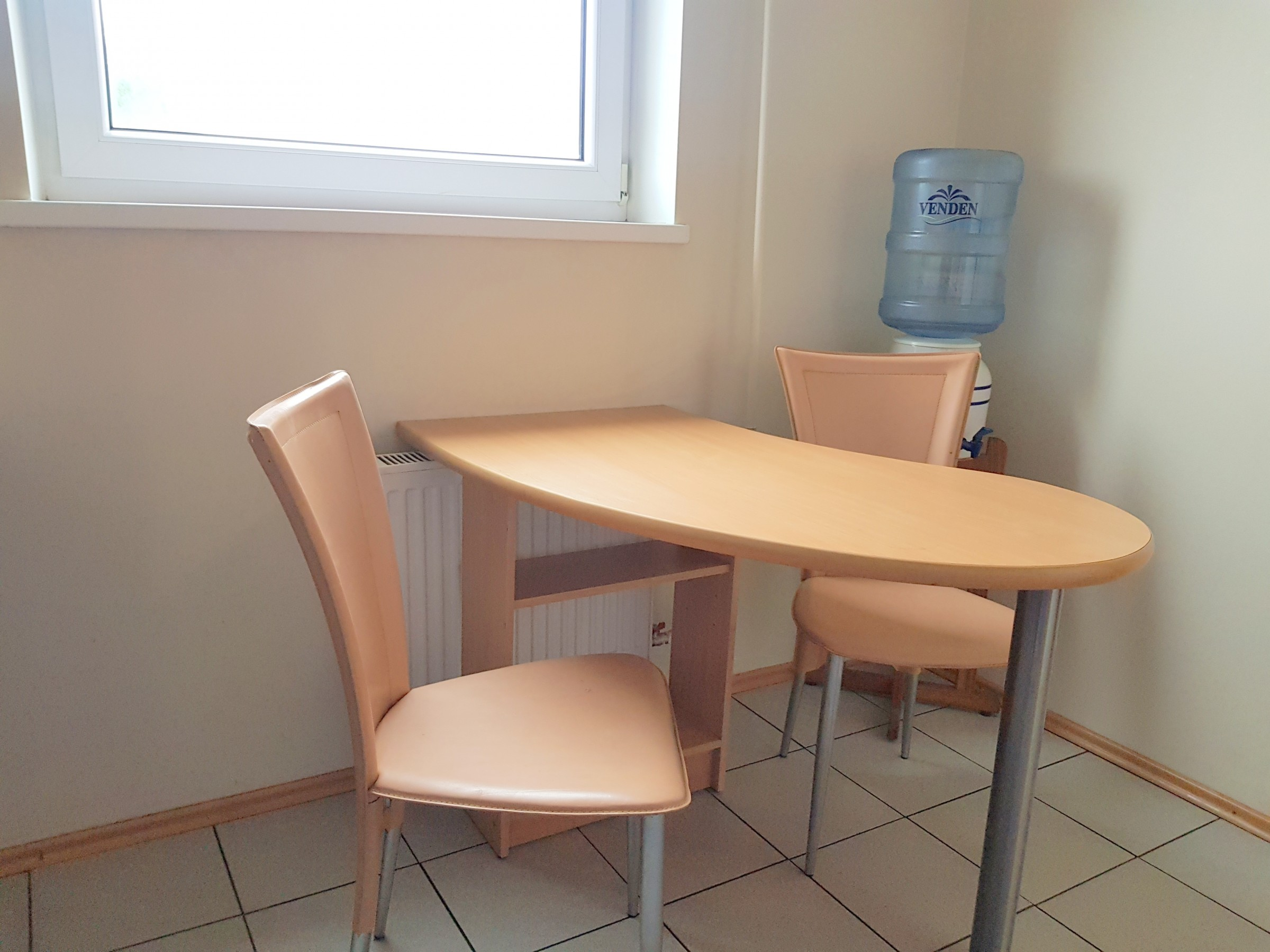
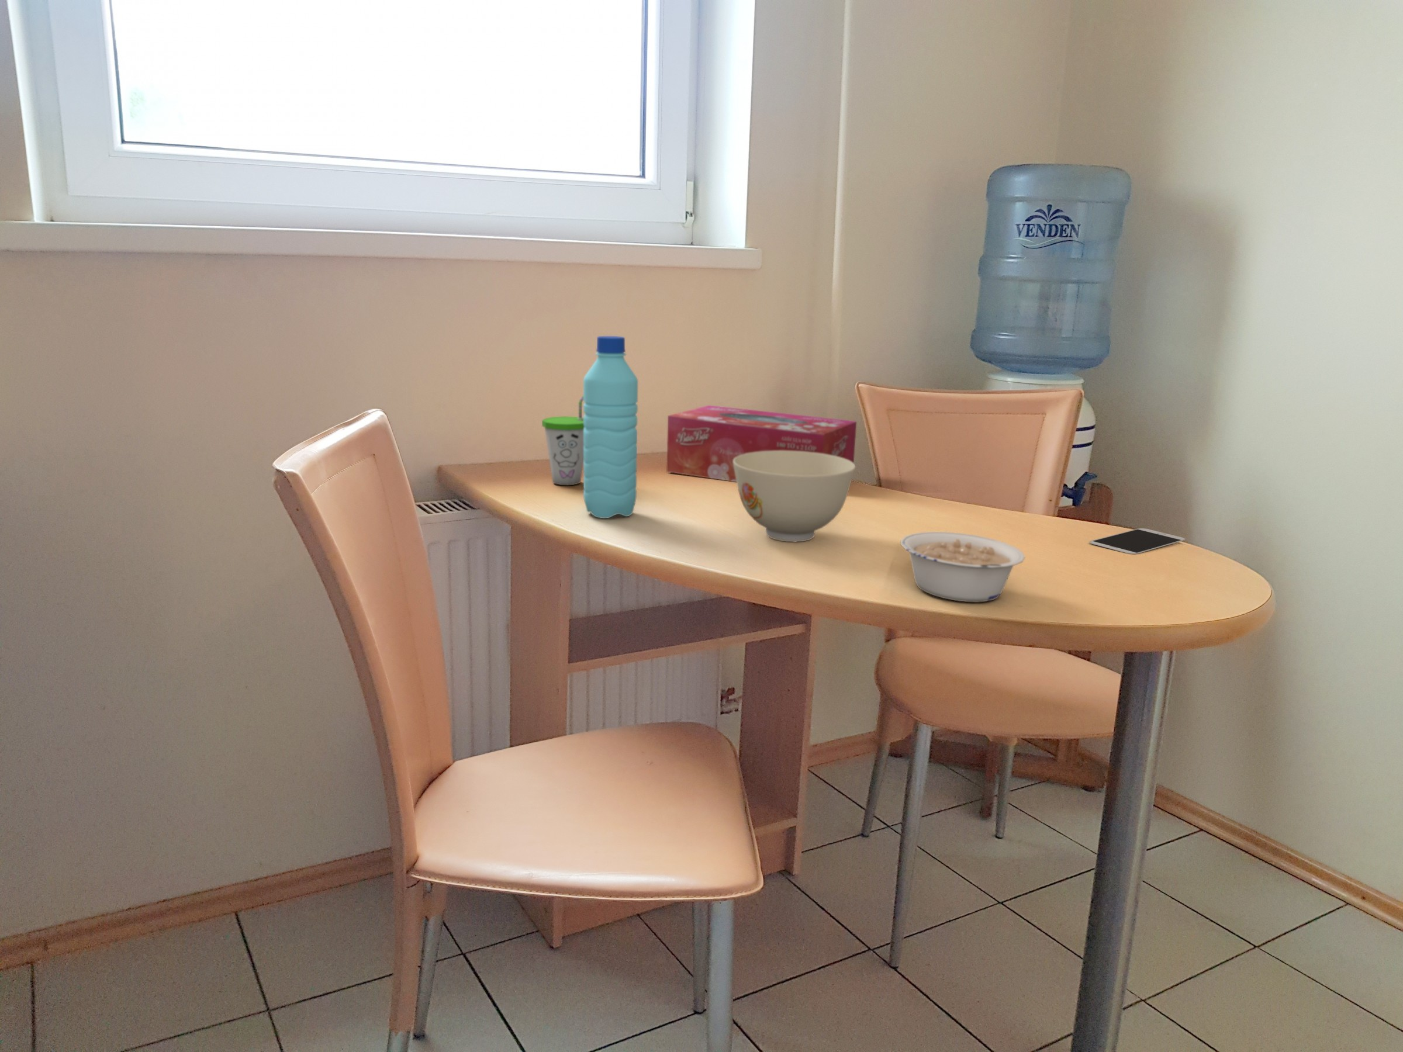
+ legume (964, 565)
+ tissue box (760, 446)
+ bowl (792, 499)
+ cup (567, 438)
+ smartphone (1138, 540)
+ water bottle (610, 428)
